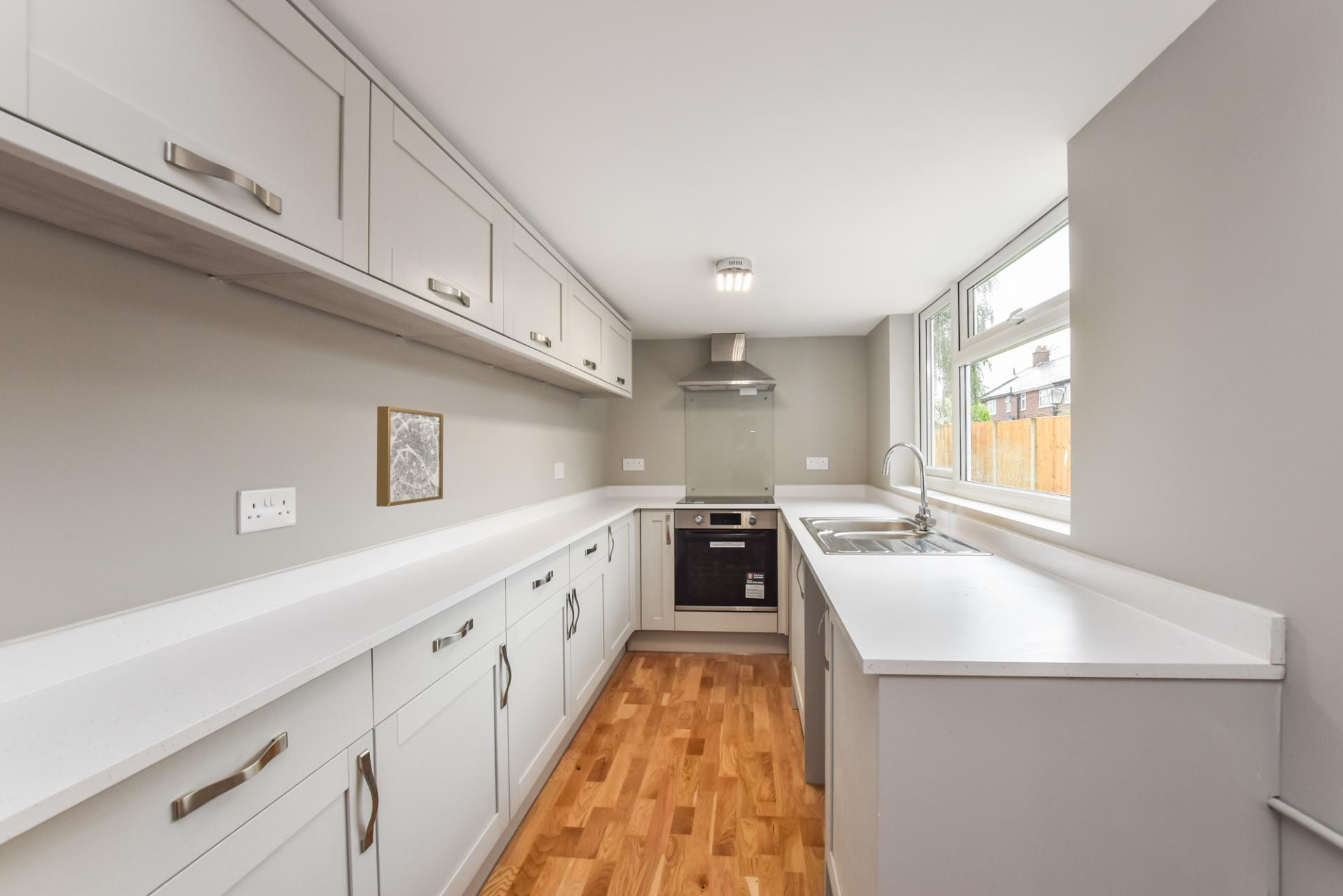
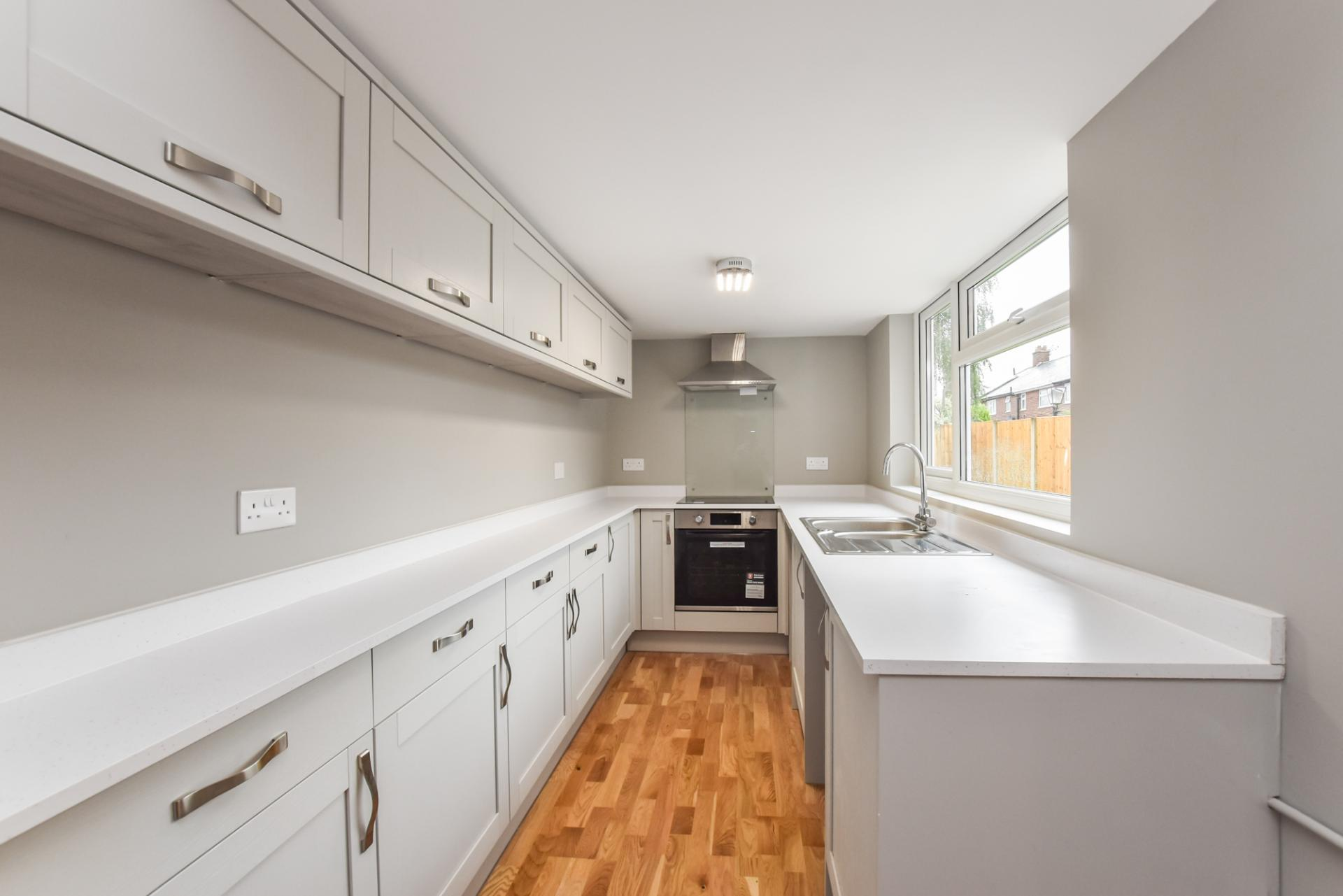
- wall art (412, 456)
